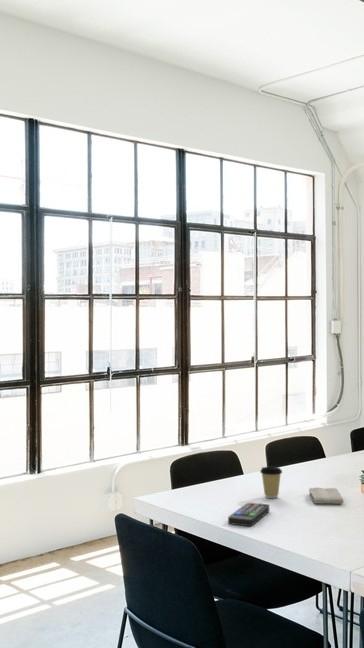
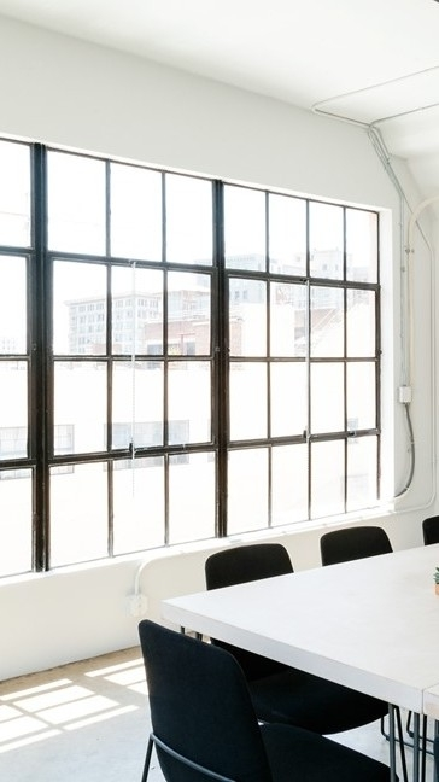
- washcloth (325, 495)
- remote control (249, 513)
- coffee cup (271, 481)
